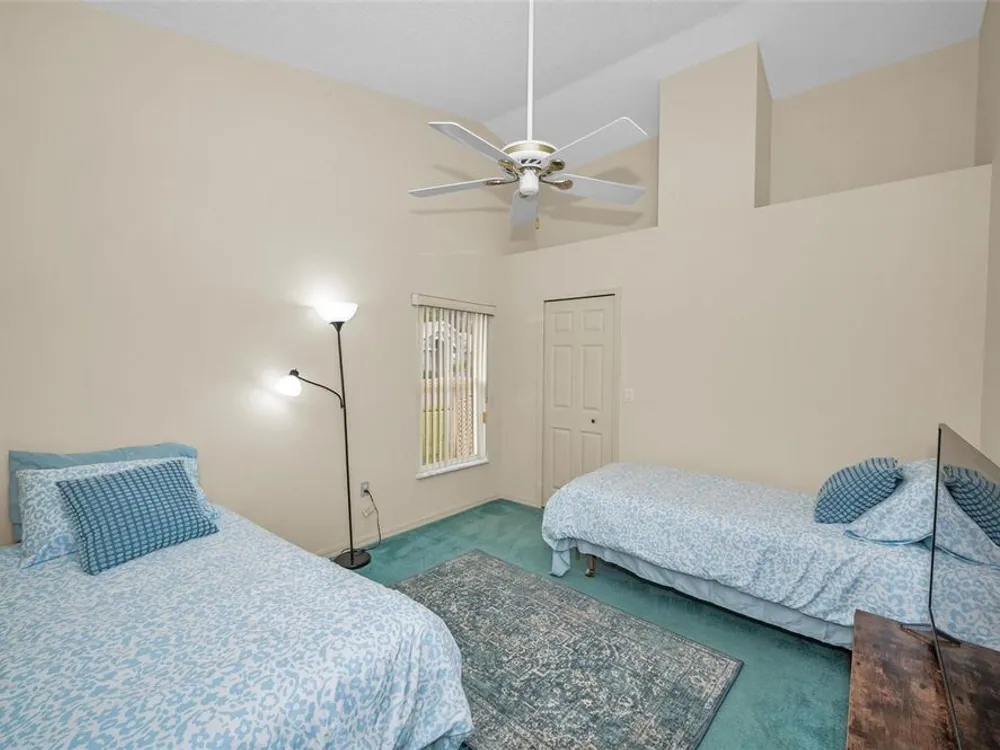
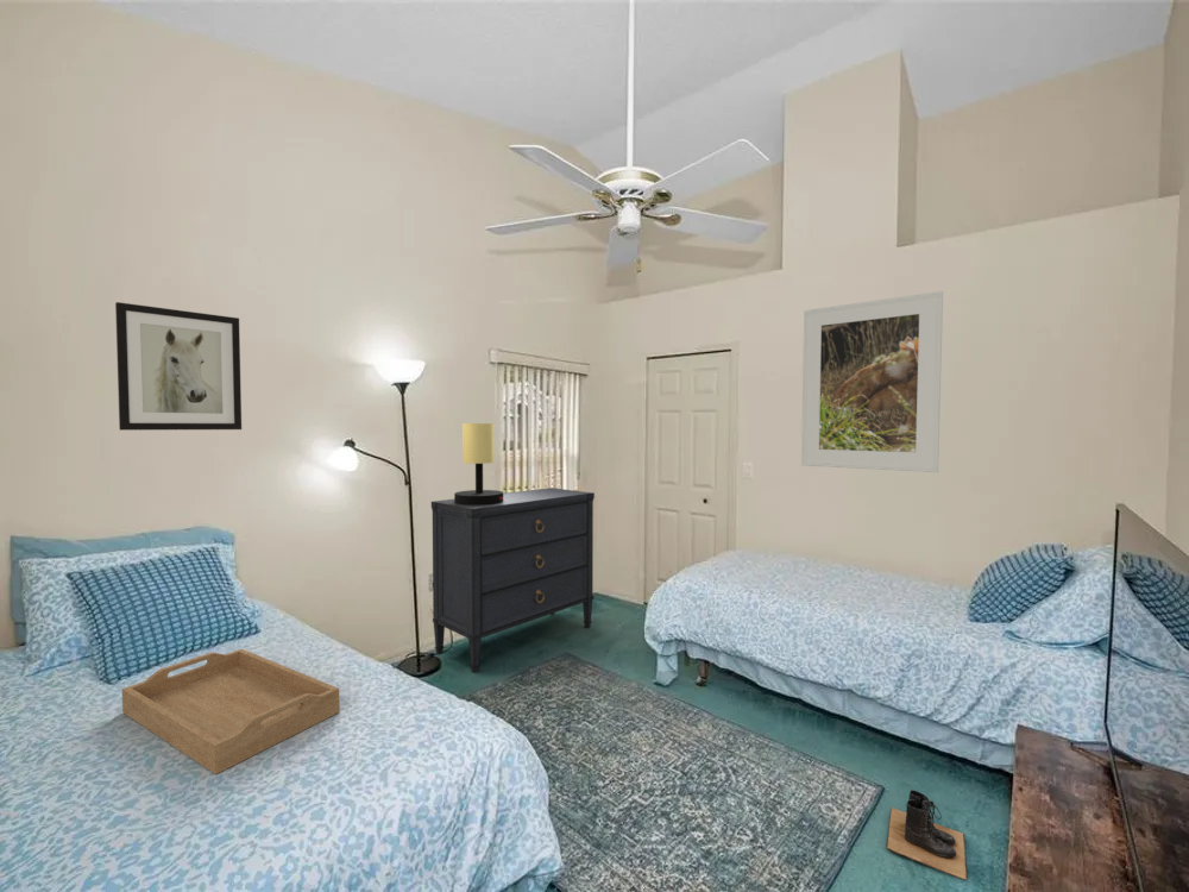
+ wall art (182, 370)
+ serving tray (231, 696)
+ dresser (518, 569)
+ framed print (866, 385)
+ table lamp (478, 461)
+ boots (926, 823)
